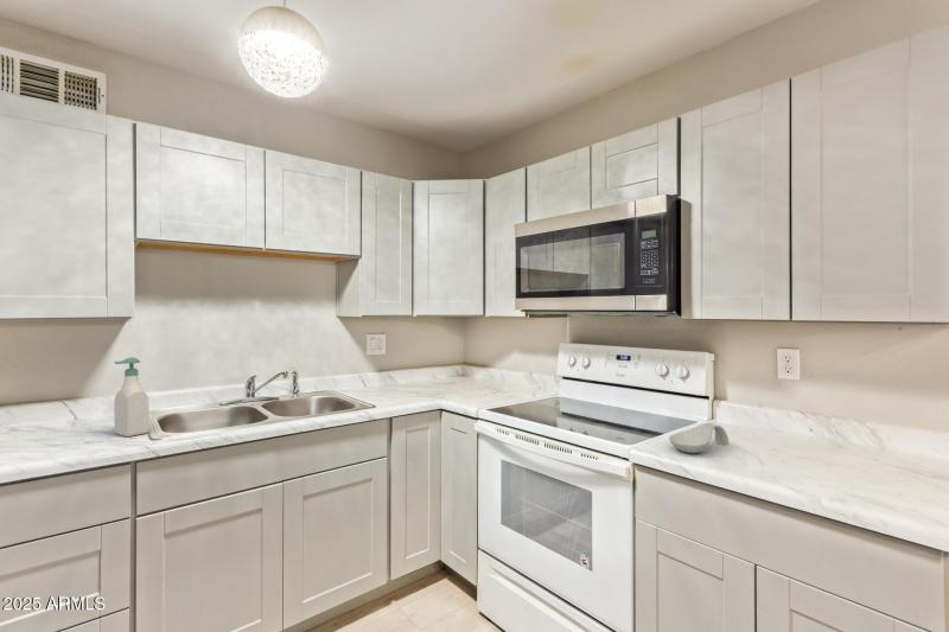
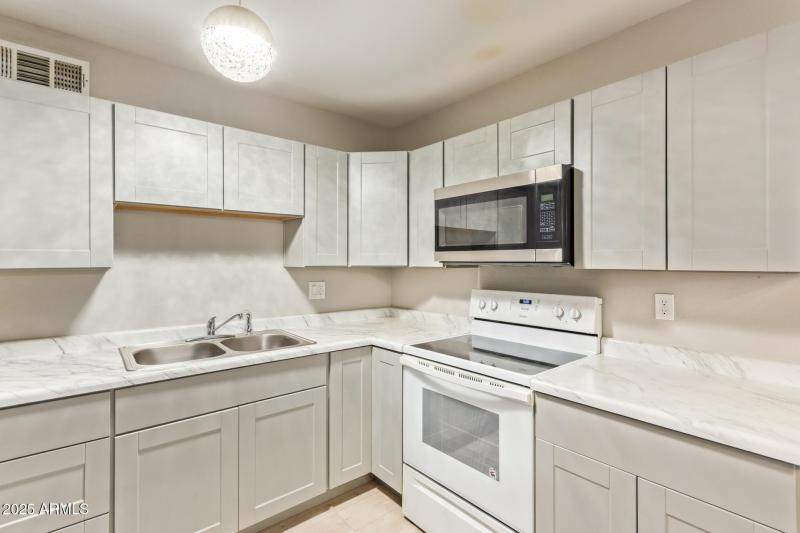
- spoon rest (700, 436)
- soap bottle (128, 395)
